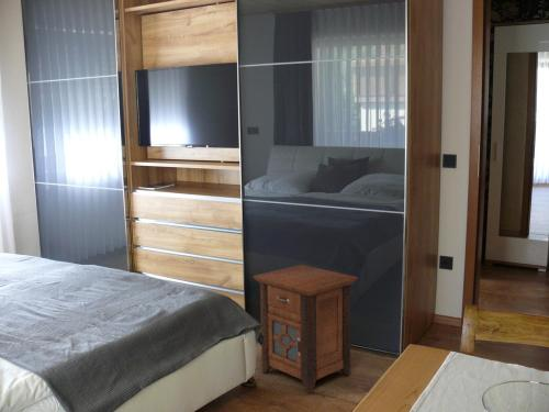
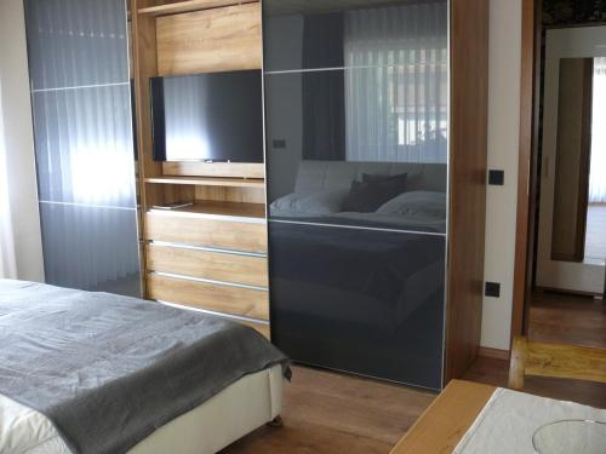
- nightstand (305, 325)
